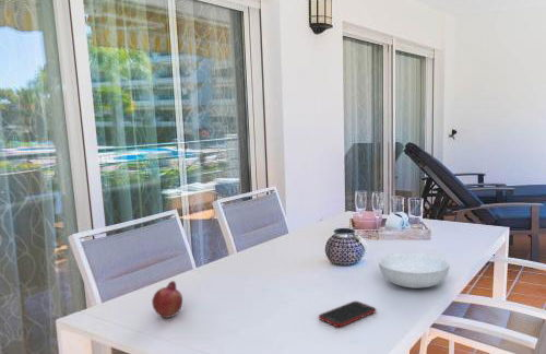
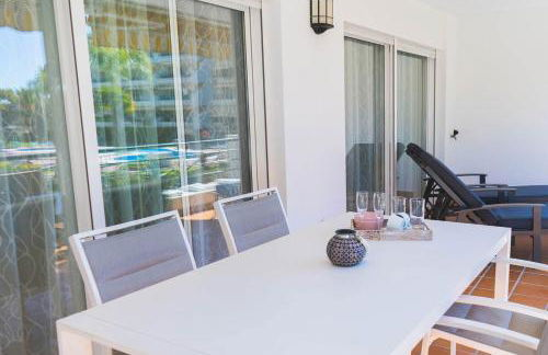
- cell phone (347, 314)
- serving bowl (413, 272)
- fruit (167, 299)
